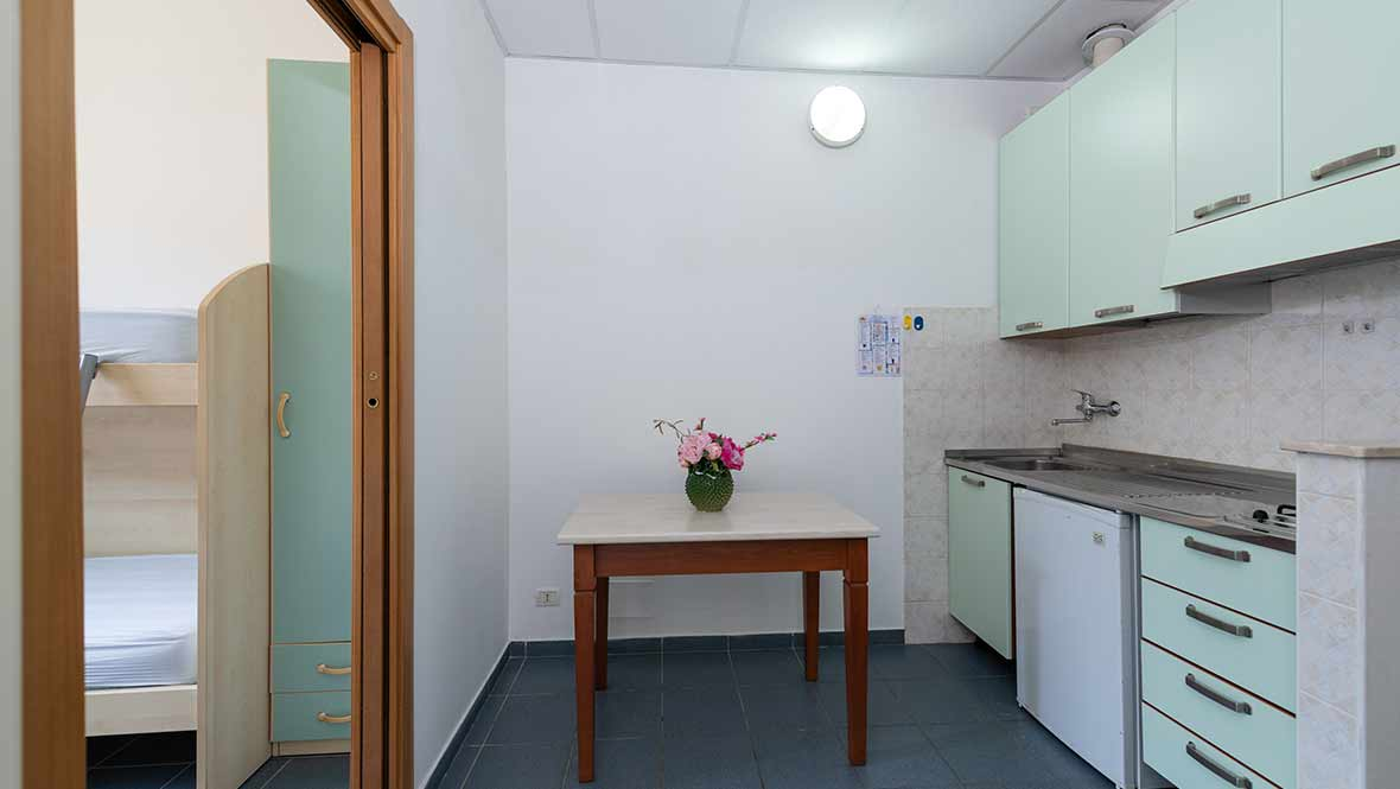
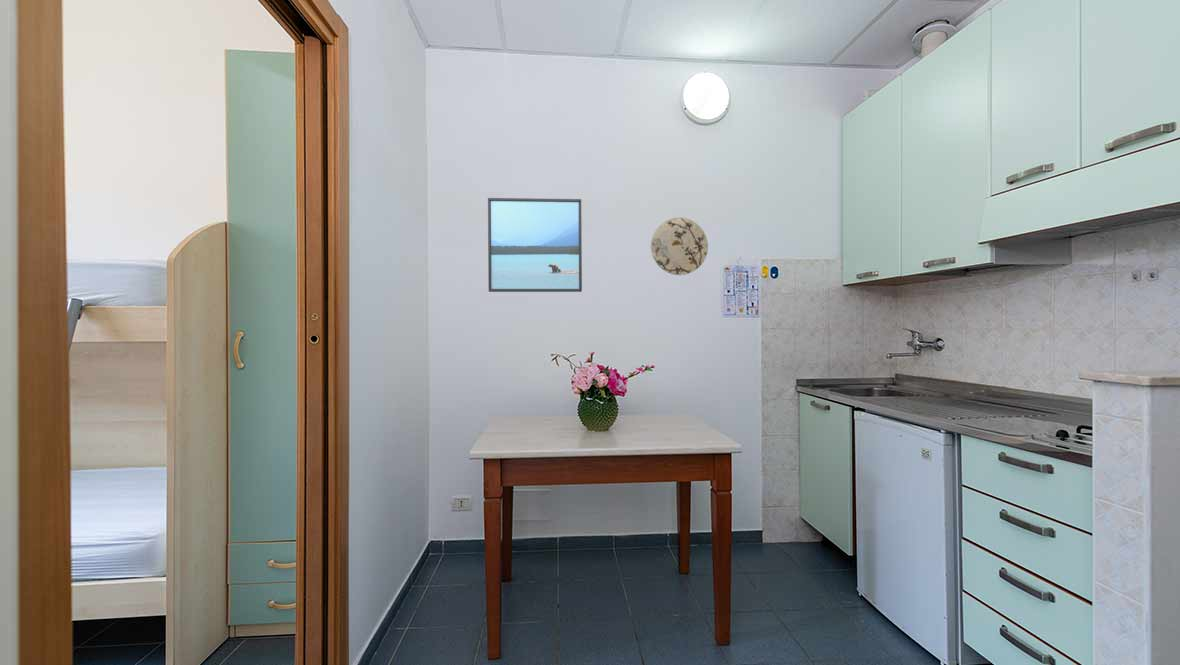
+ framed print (535, 245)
+ decorative plate (679, 246)
